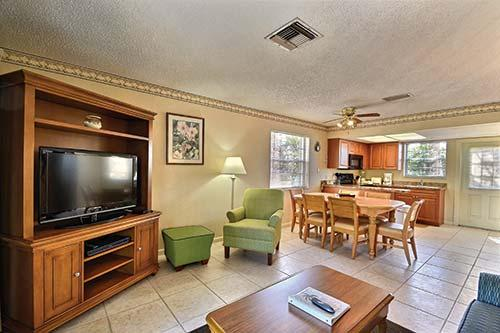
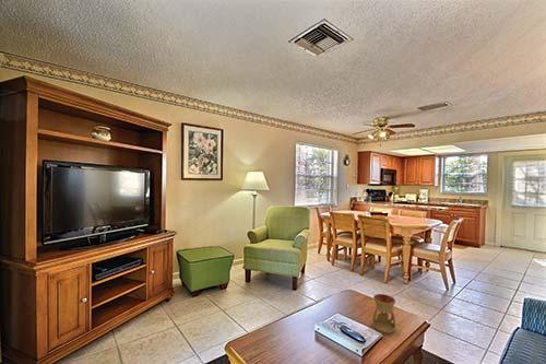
+ oil burner (384, 313)
